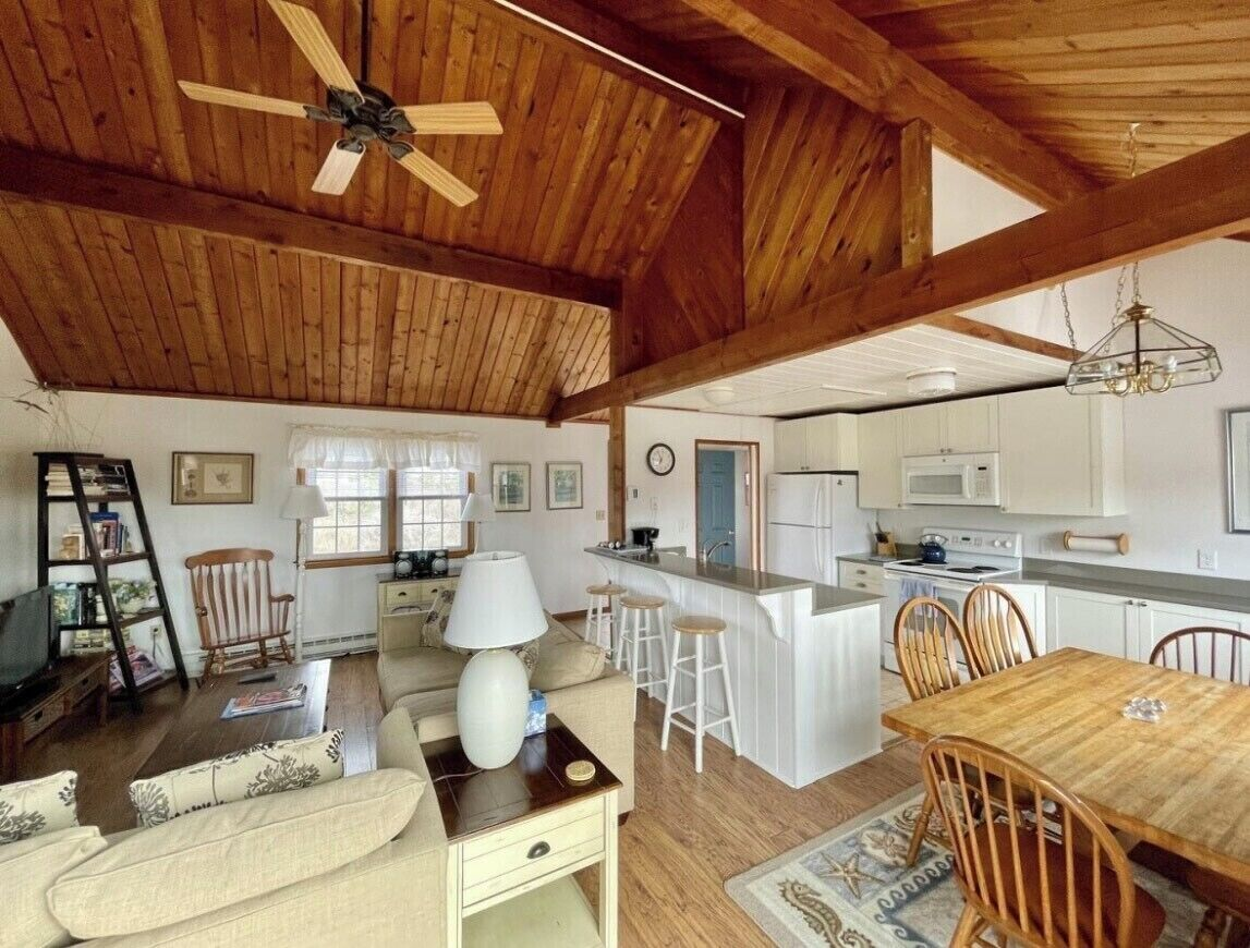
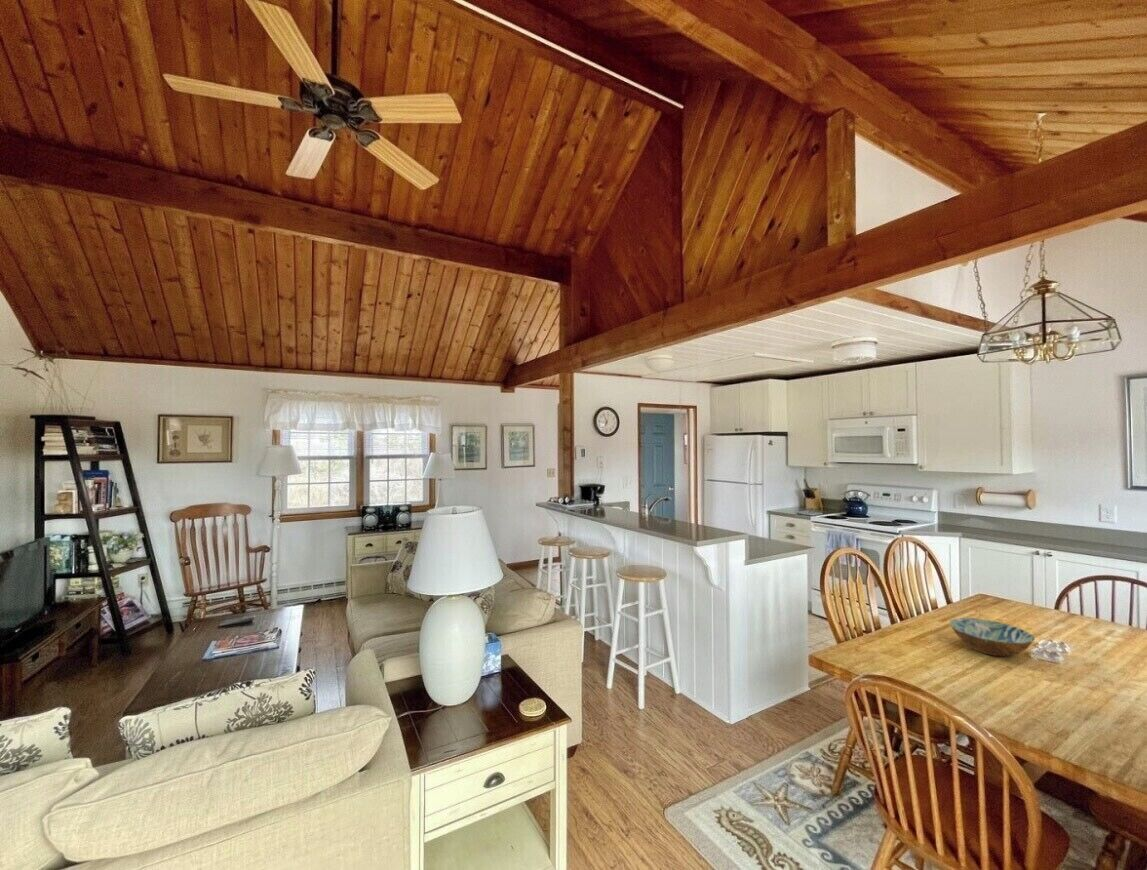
+ bowl (990, 639)
